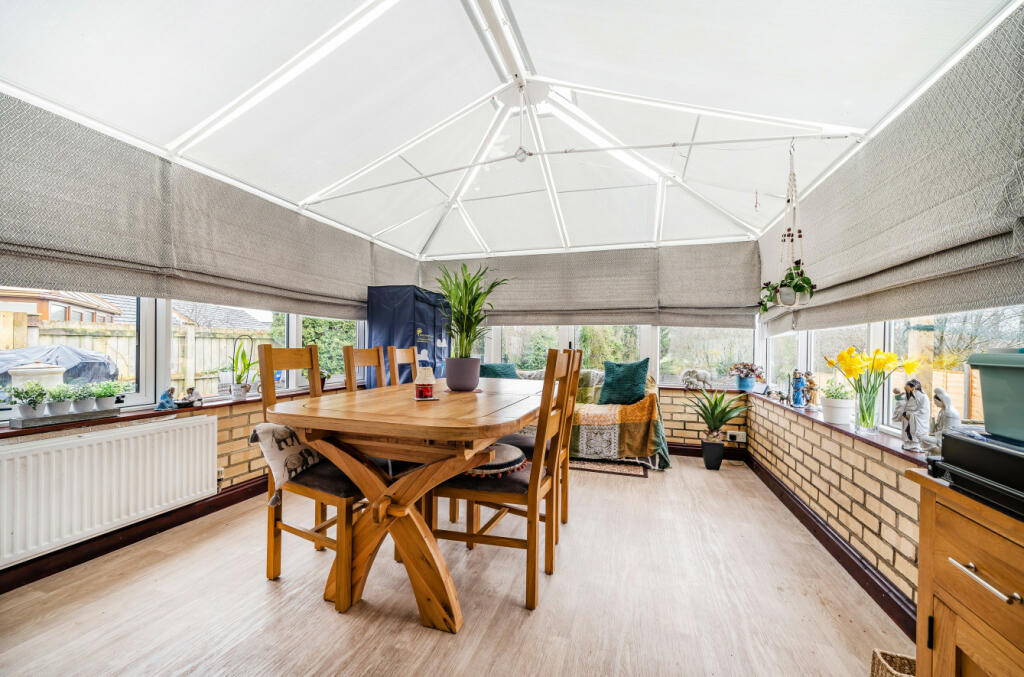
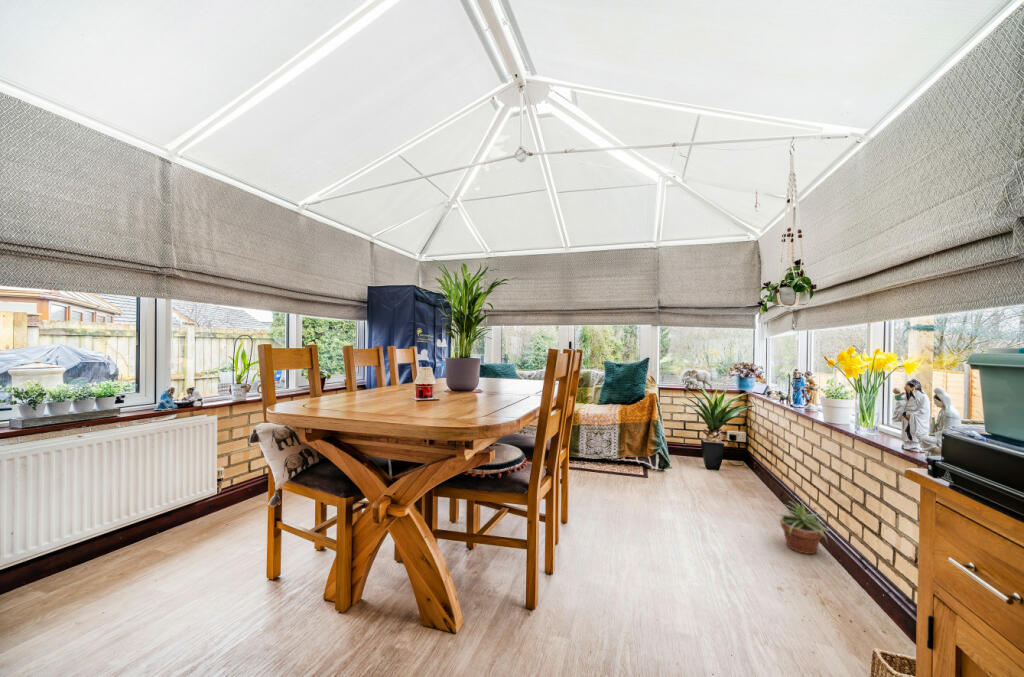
+ potted plant (800, 525)
